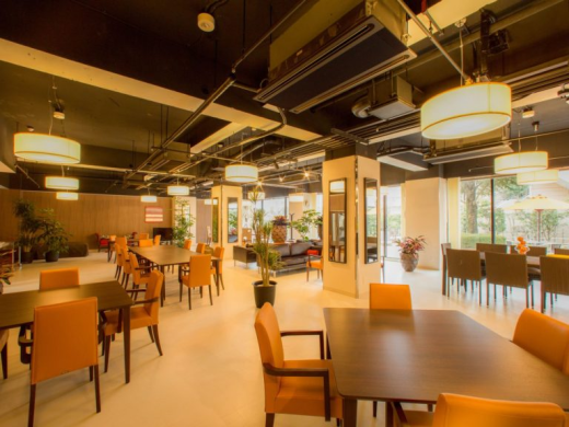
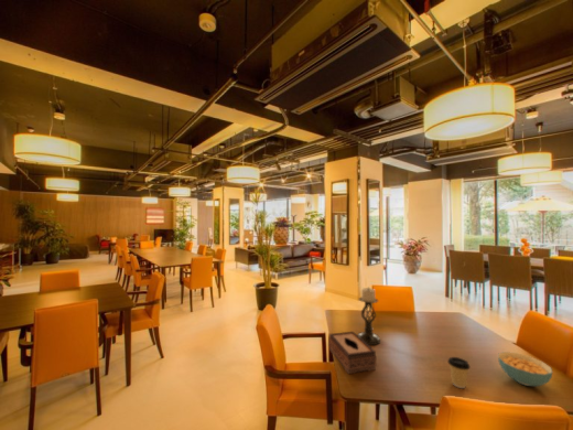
+ candle holder (368, 313)
+ tissue box (350, 351)
+ cereal bowl (523, 372)
+ coffee cup (458, 372)
